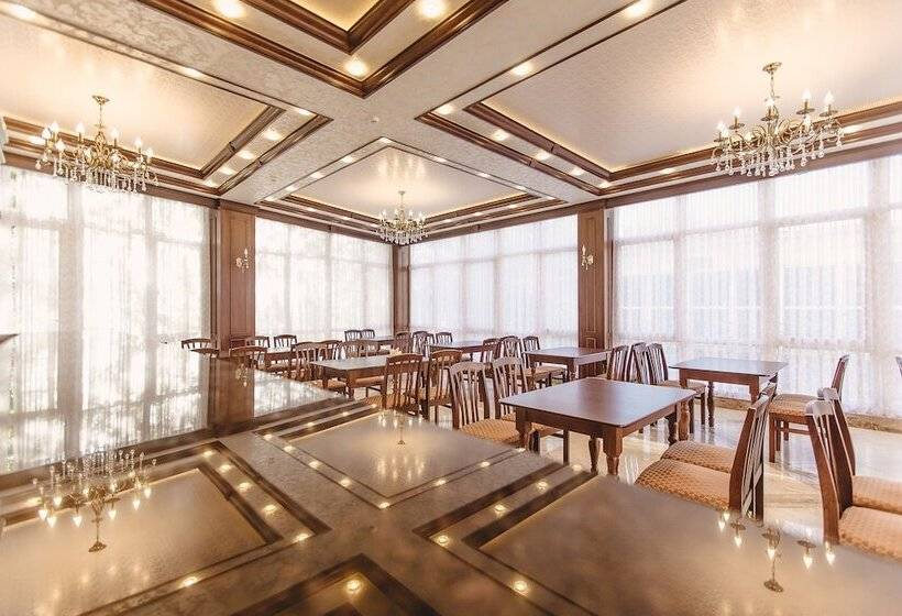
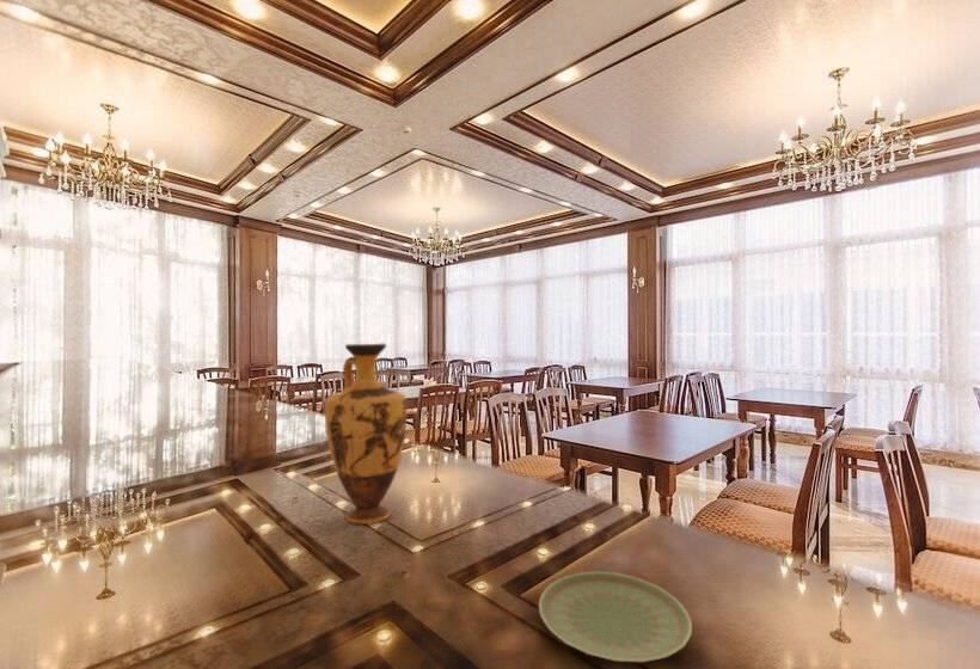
+ vase (366, 429)
+ plate (612, 618)
